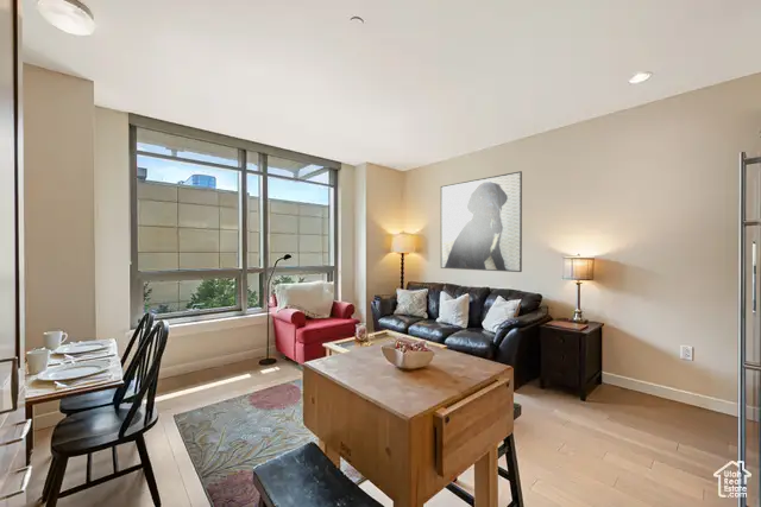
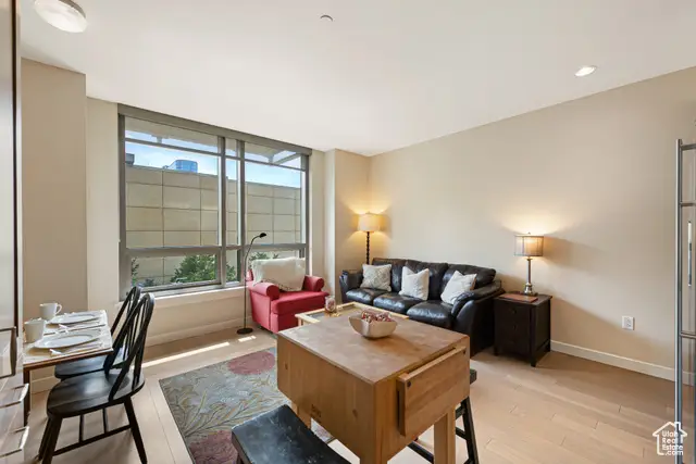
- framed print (477, 224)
